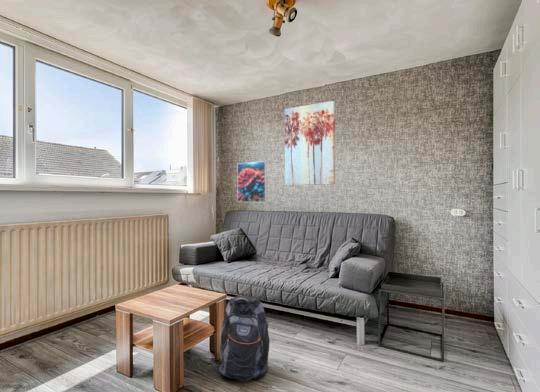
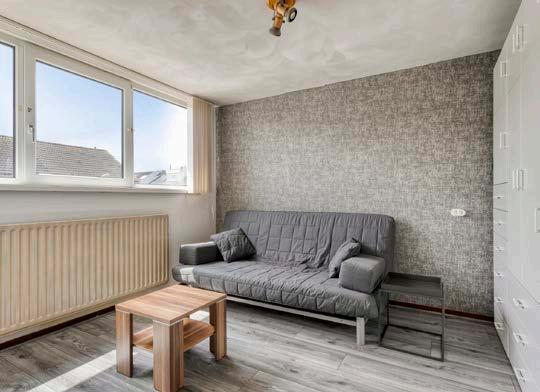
- backpack (244, 332)
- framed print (251, 182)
- wall art (308, 145)
